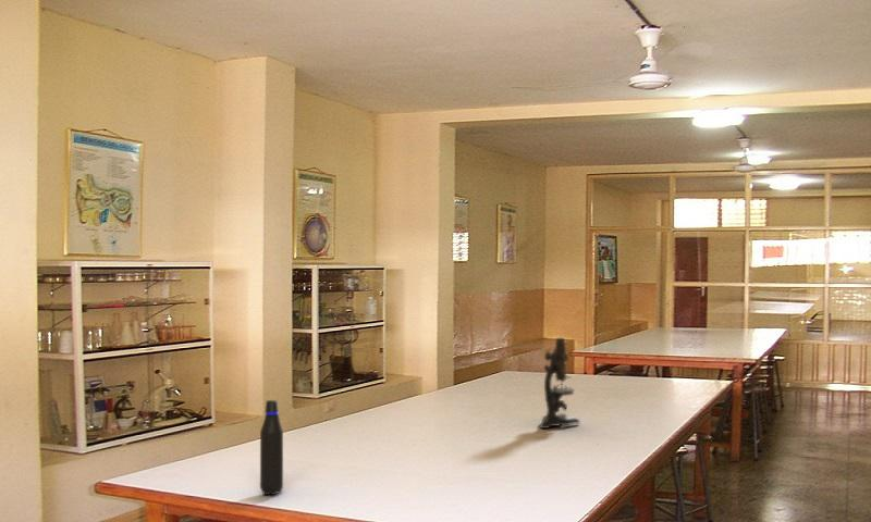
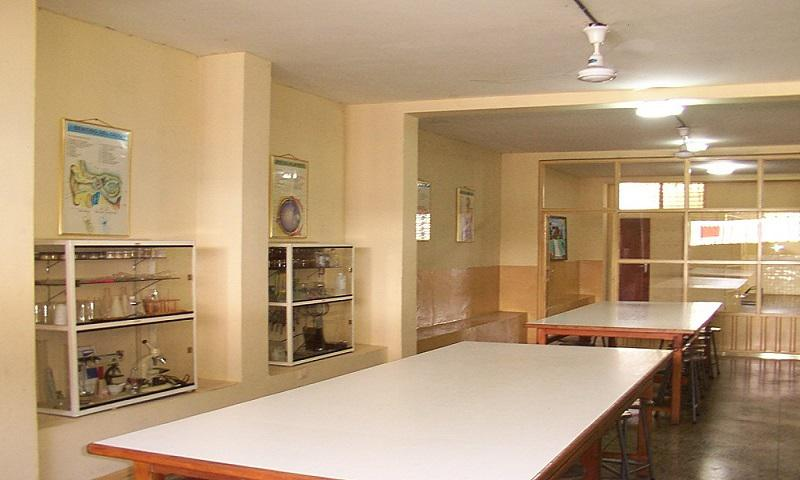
- water bottle (271, 447)
- microscope (556, 380)
